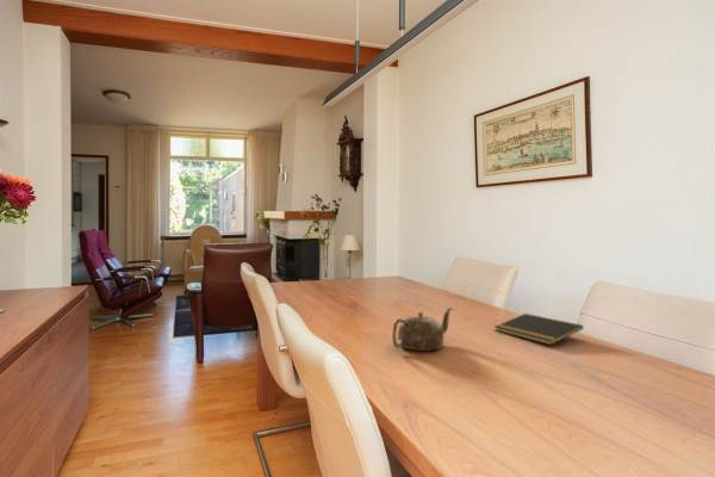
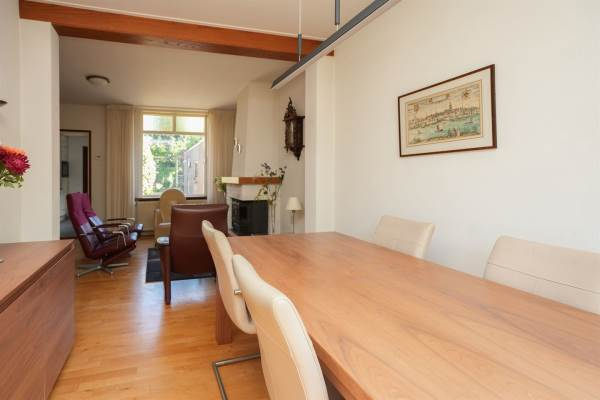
- notepad (536, 327)
- teapot (423, 328)
